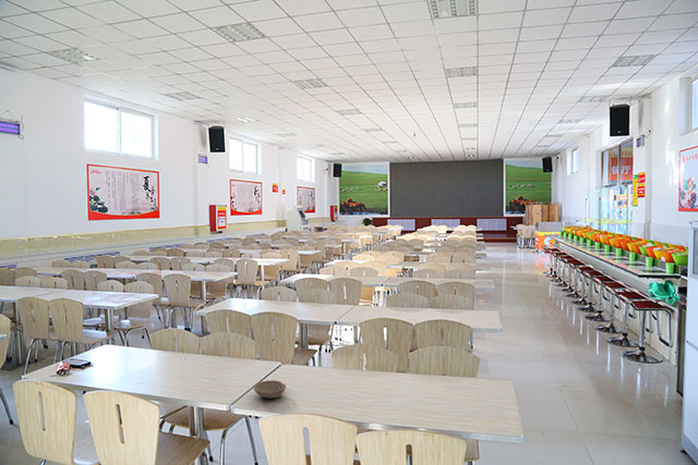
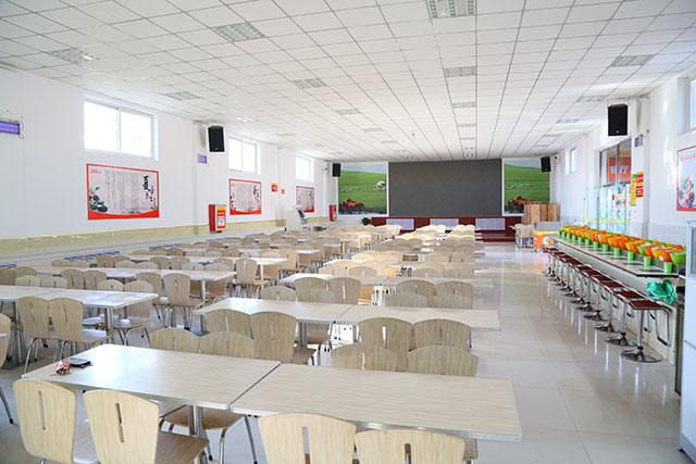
- bowl (269, 390)
